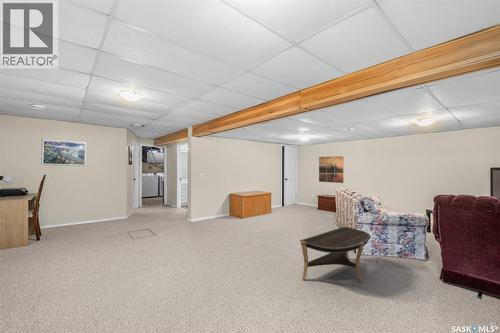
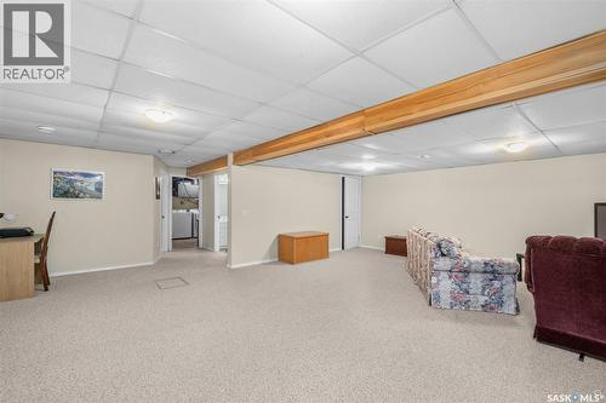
- coffee table (342, 255)
- wall art (330, 169)
